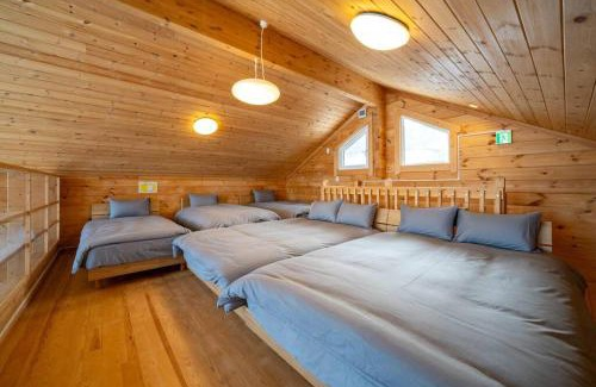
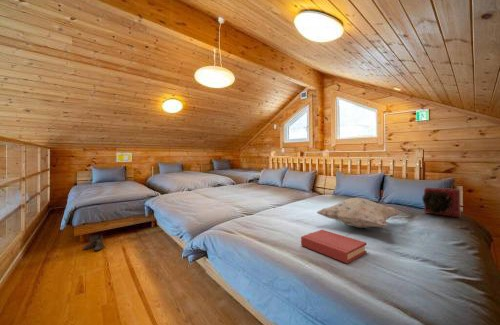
+ decorative pillow (359, 212)
+ hardback book (332, 244)
+ boots (94, 242)
+ teddy bear (440, 202)
